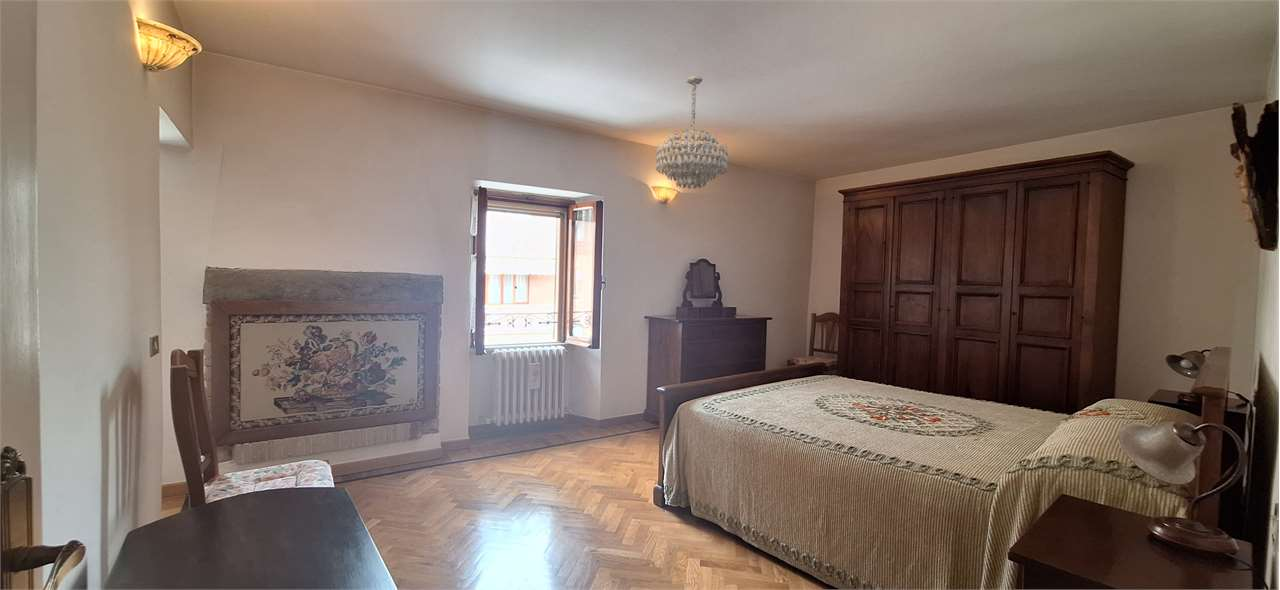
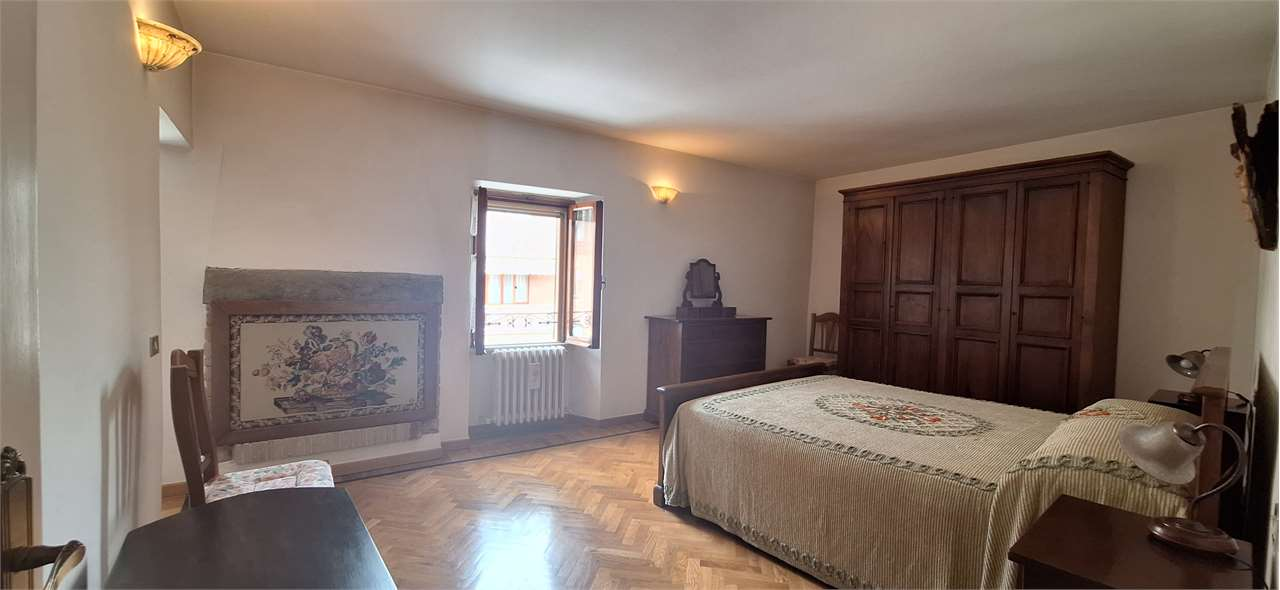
- chandelier (692, 133)
